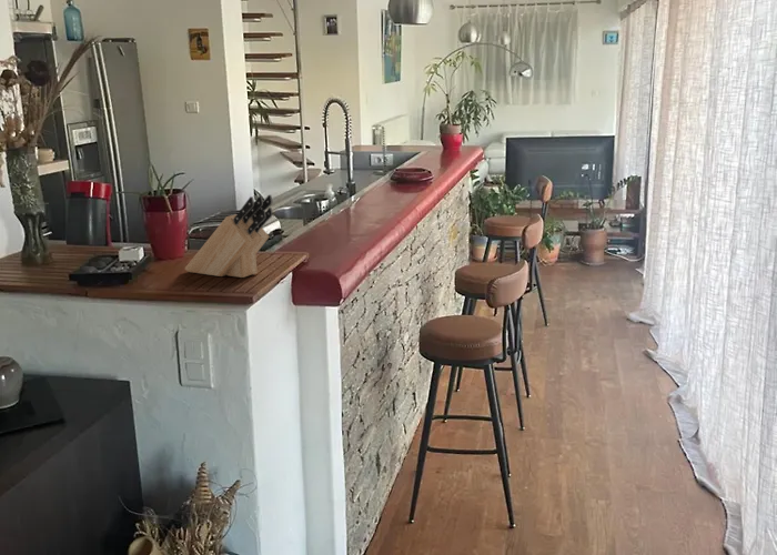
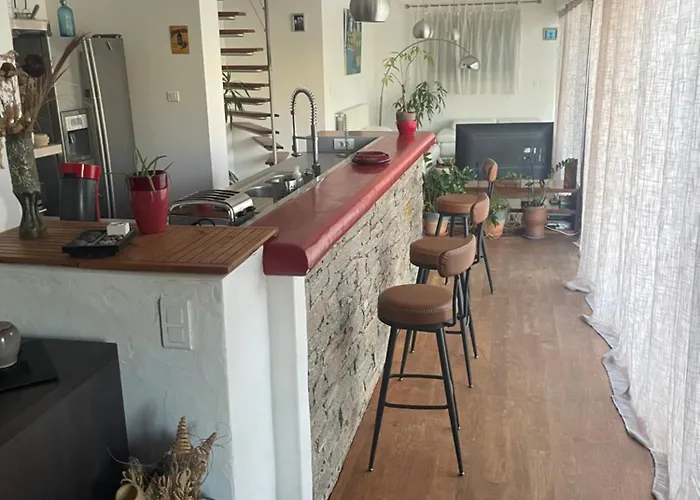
- knife block (230, 233)
